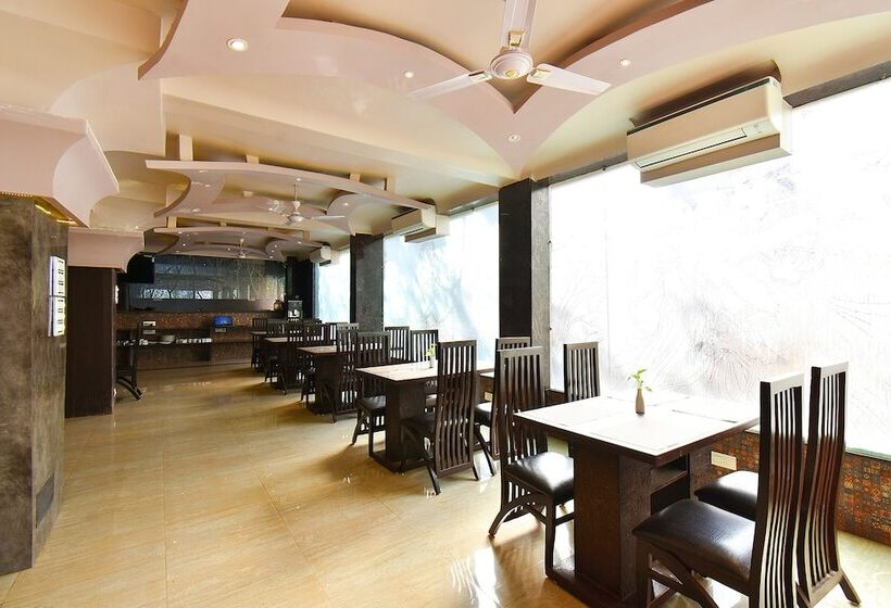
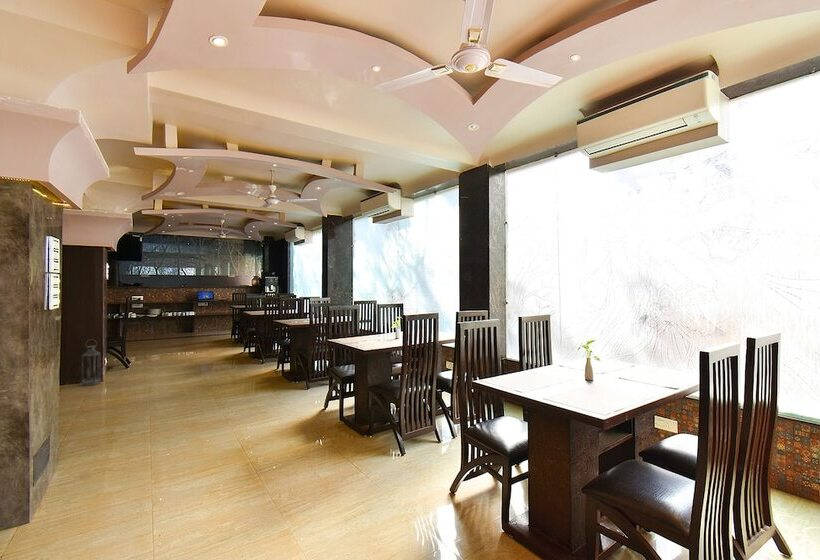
+ lantern (90, 361)
